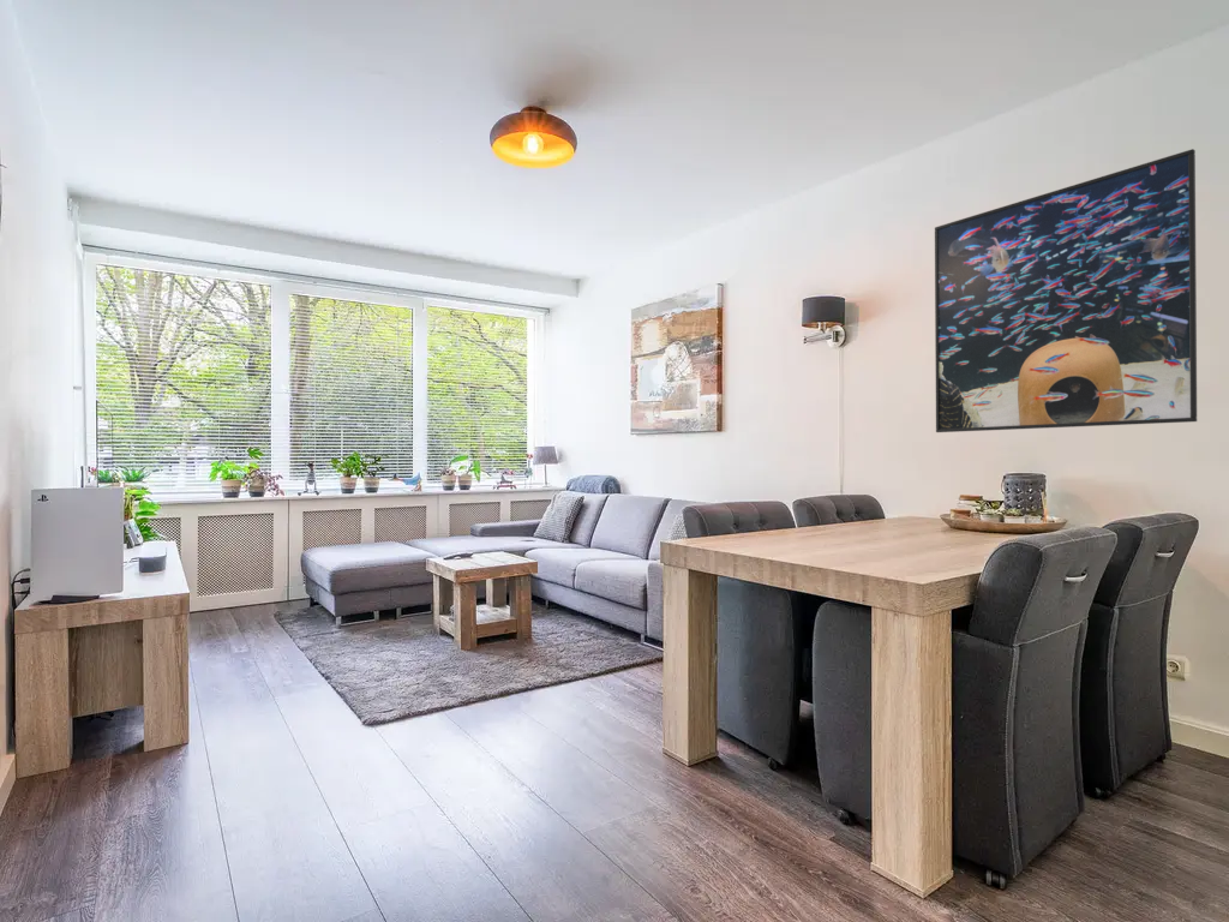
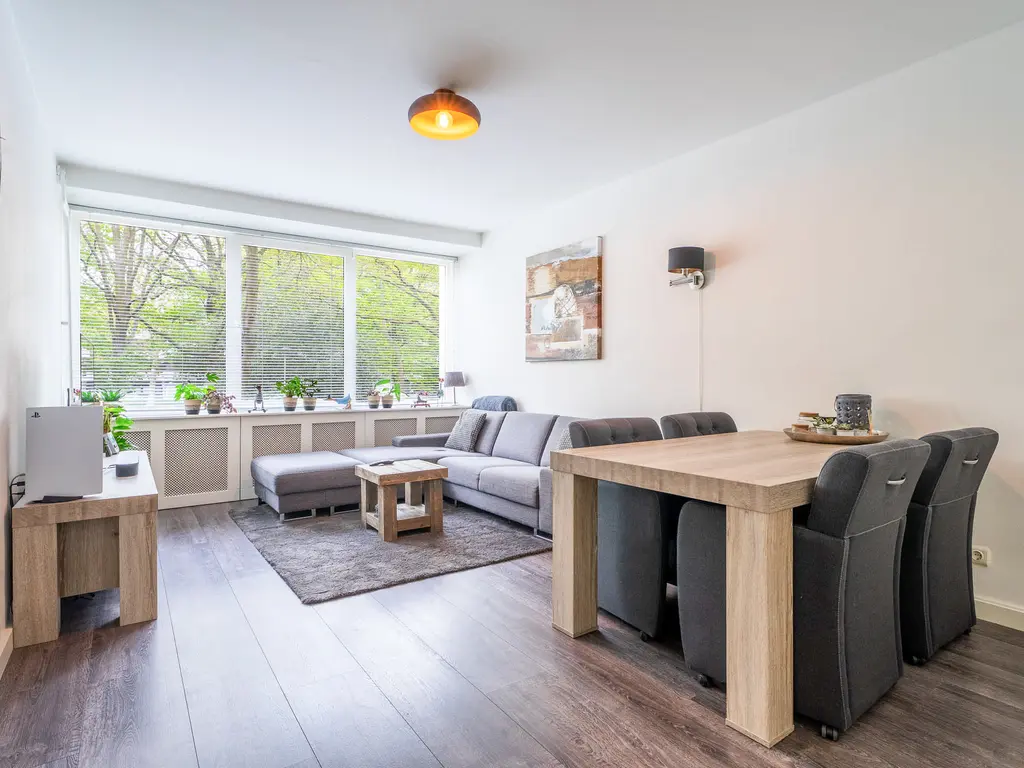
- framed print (1047, 310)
